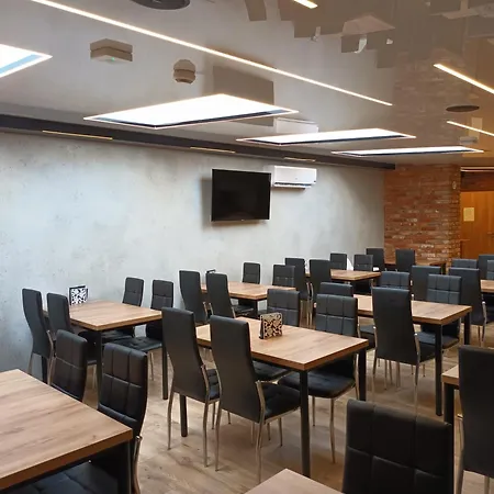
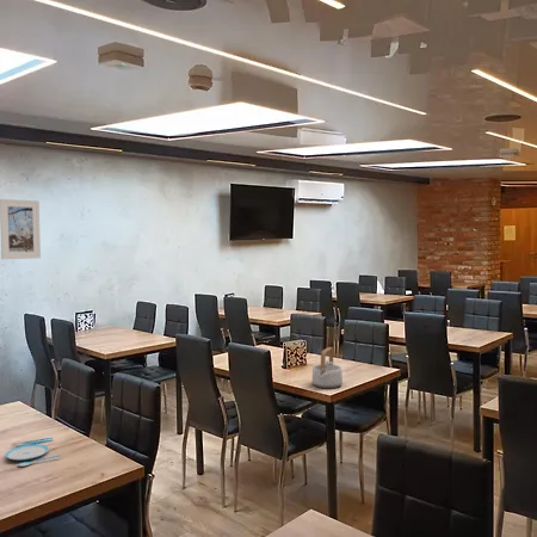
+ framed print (20, 229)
+ teapot (326, 368)
+ plate (32, 450)
